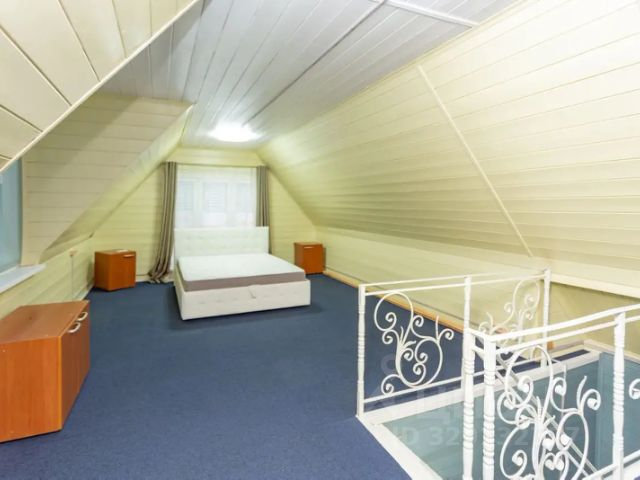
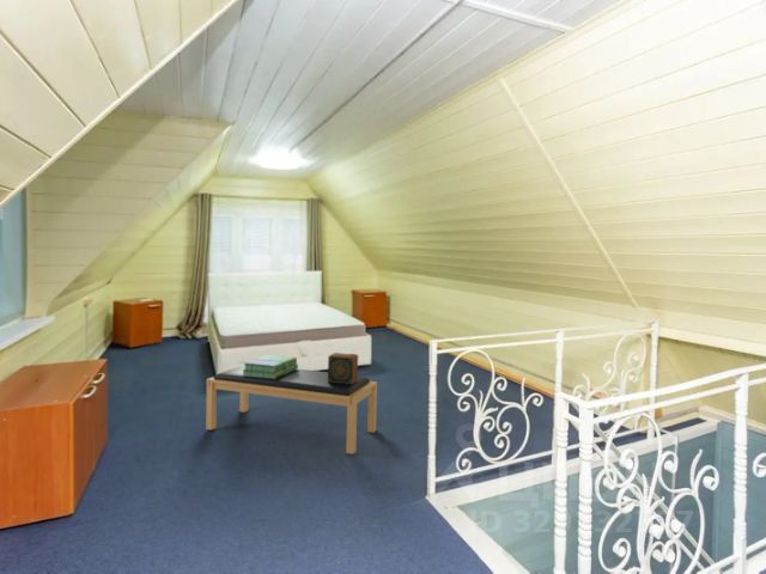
+ decorative box (342, 367)
+ stack of books (270, 366)
+ bench (291, 398)
